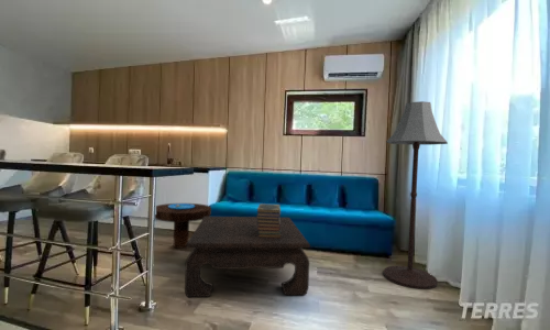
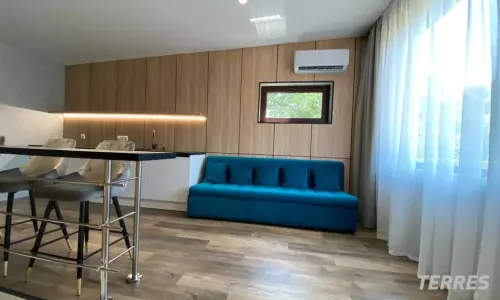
- floor lamp (414, 191)
- coffee table (248, 250)
- book stack (268, 219)
- side table (182, 226)
